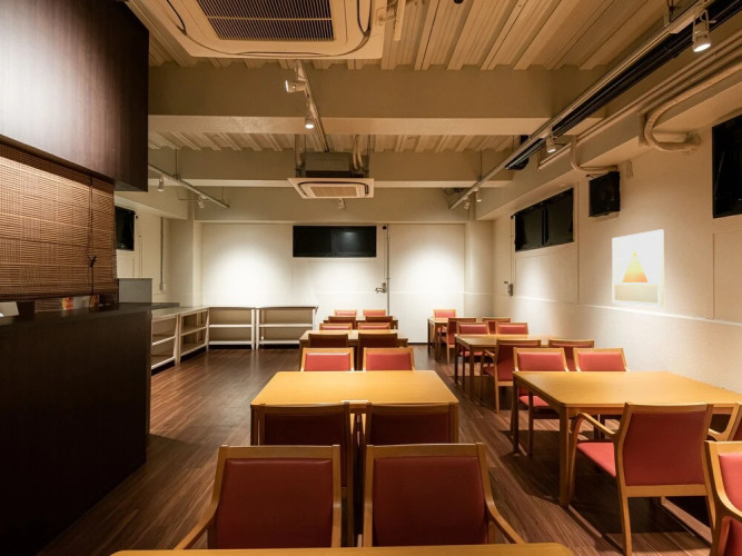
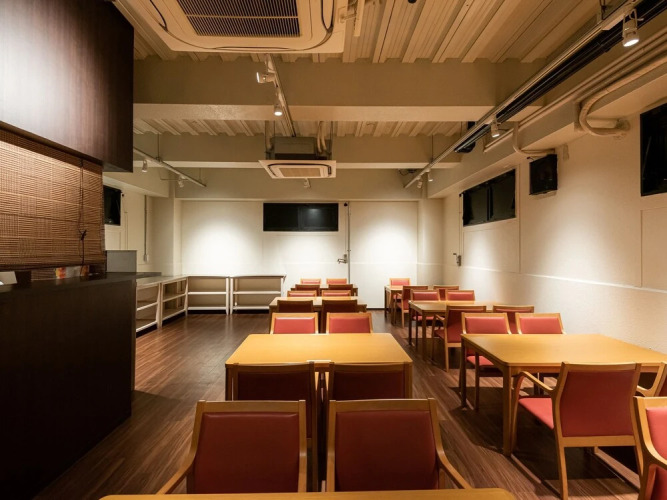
- wall art (635, 269)
